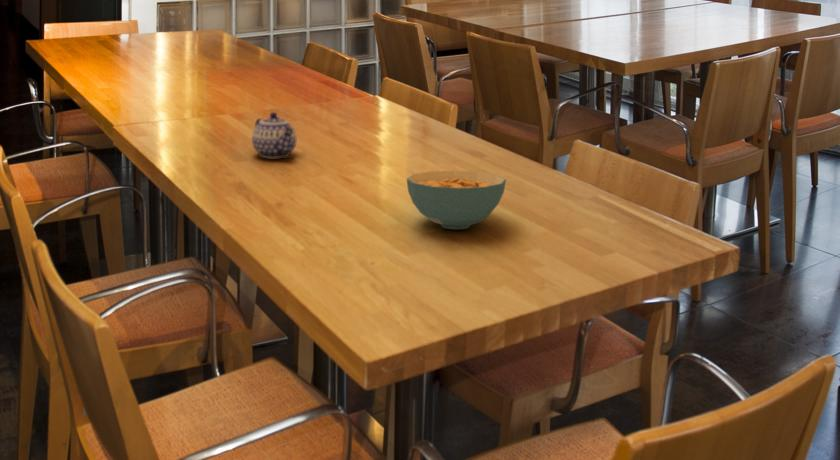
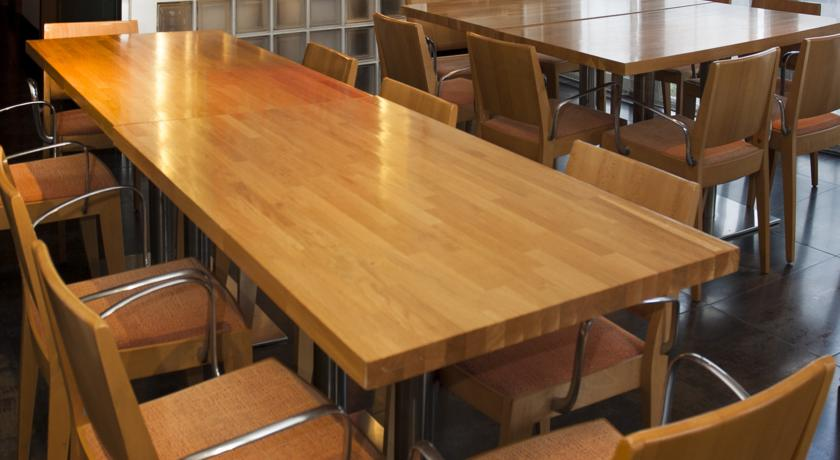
- cereal bowl (455, 202)
- teapot (274, 134)
